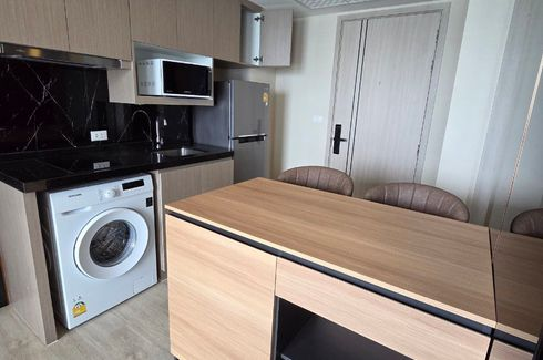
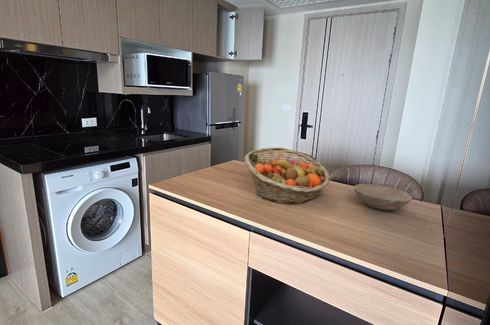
+ fruit basket (287, 173)
+ bowl (380, 198)
